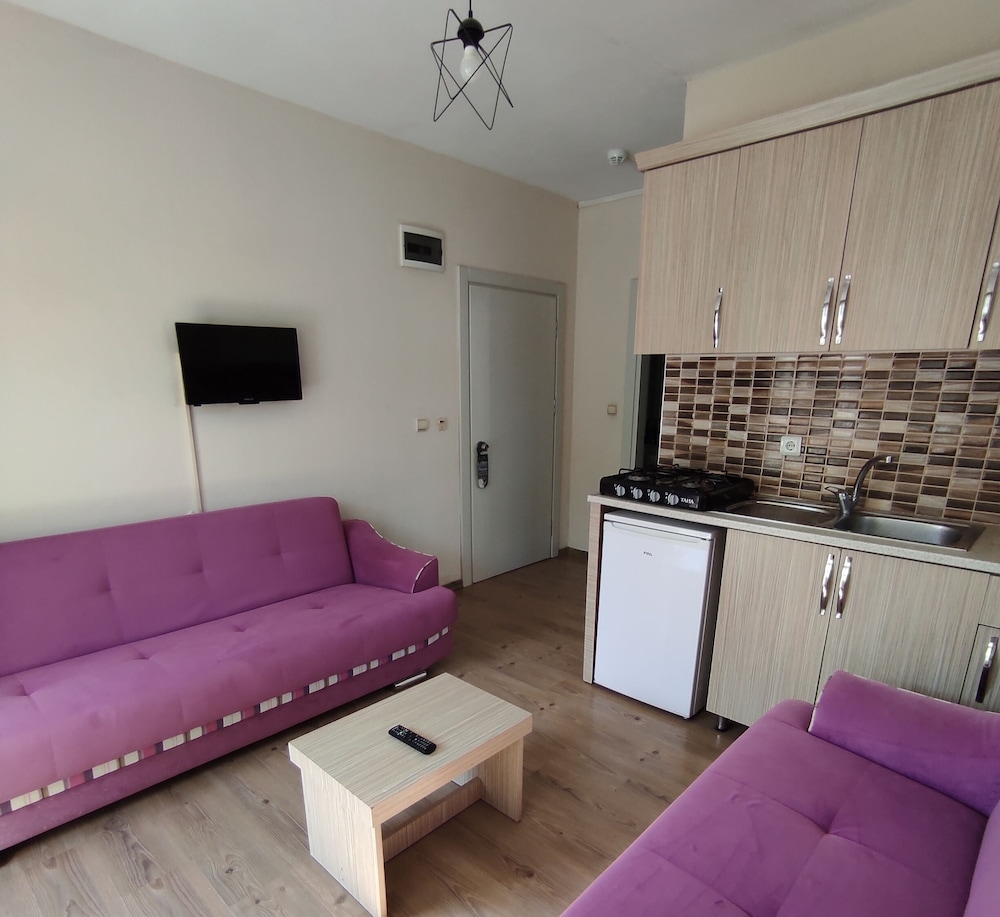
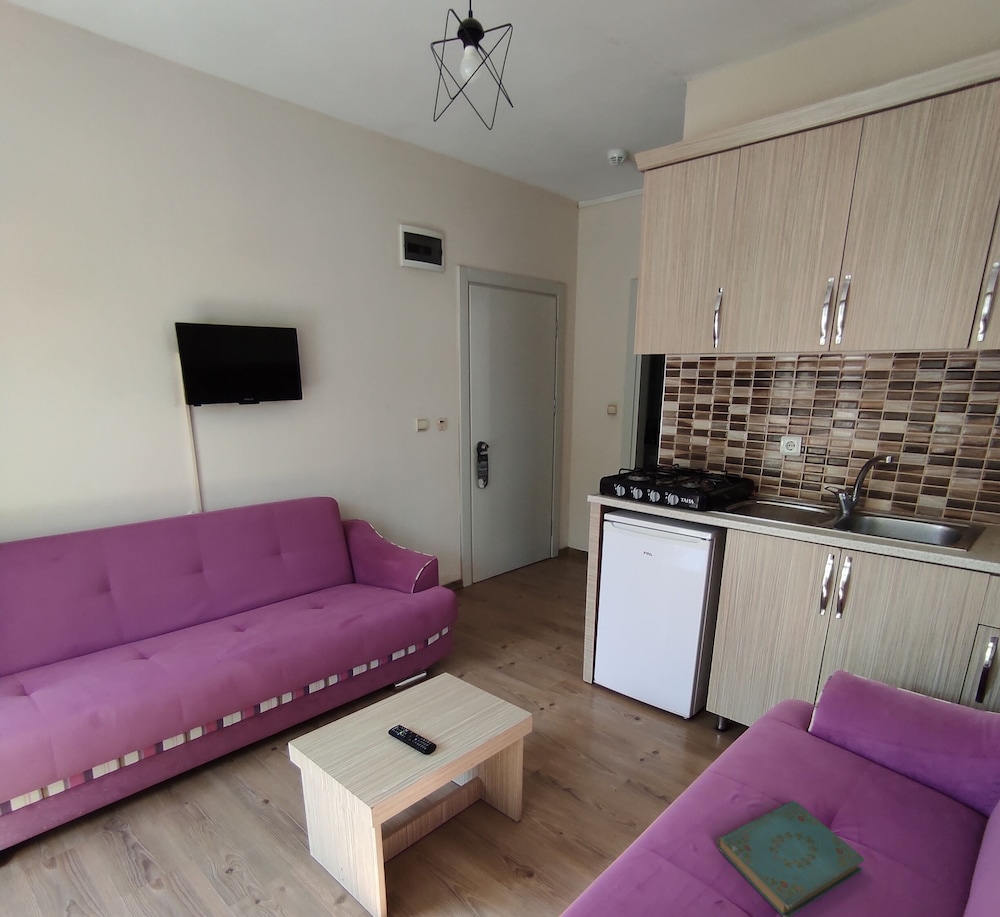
+ book (789, 852)
